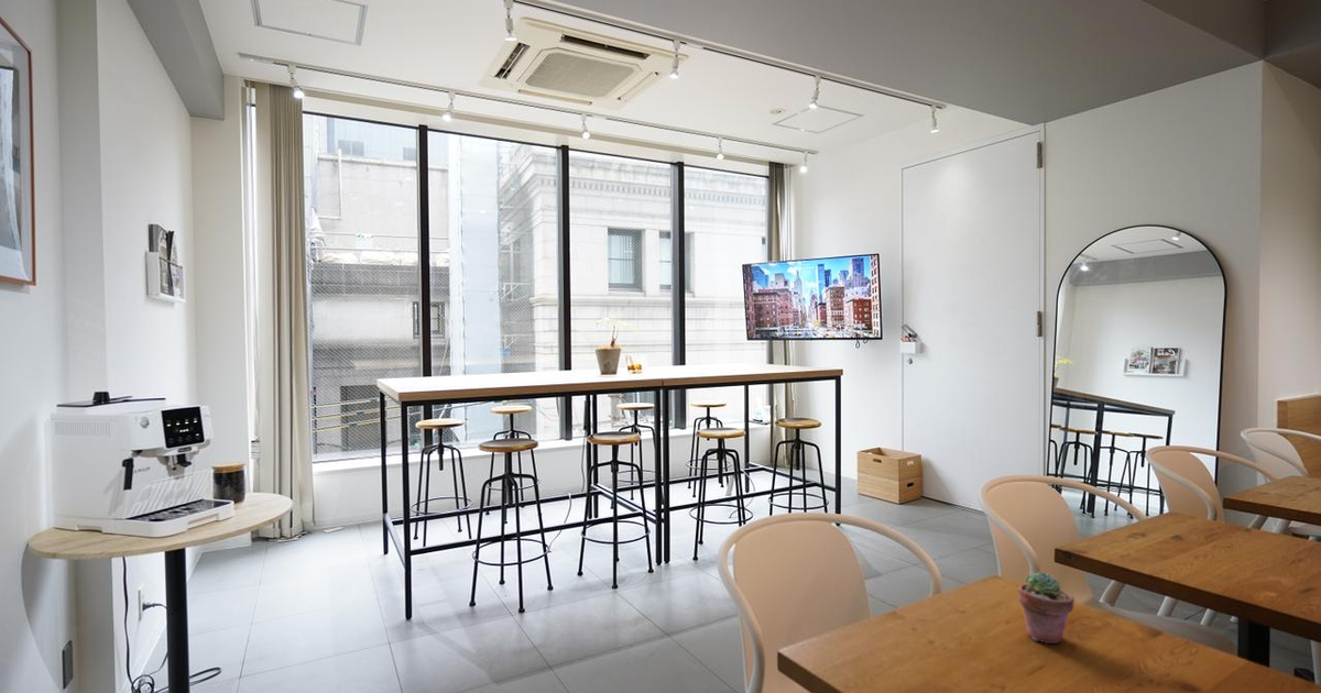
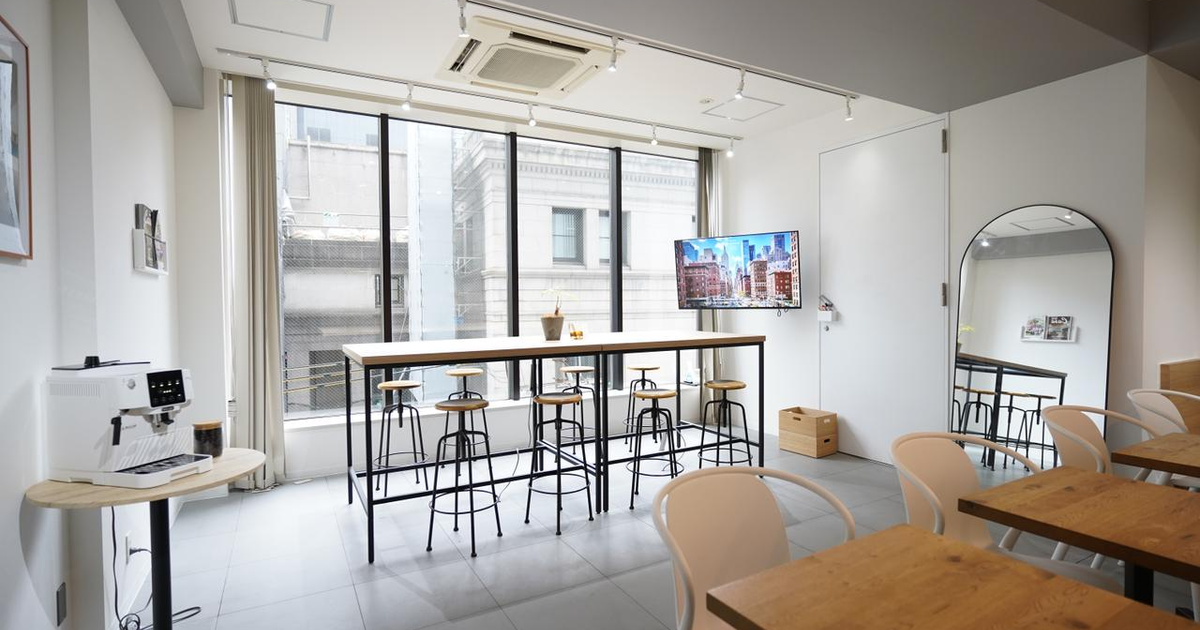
- potted succulent (1045, 604)
